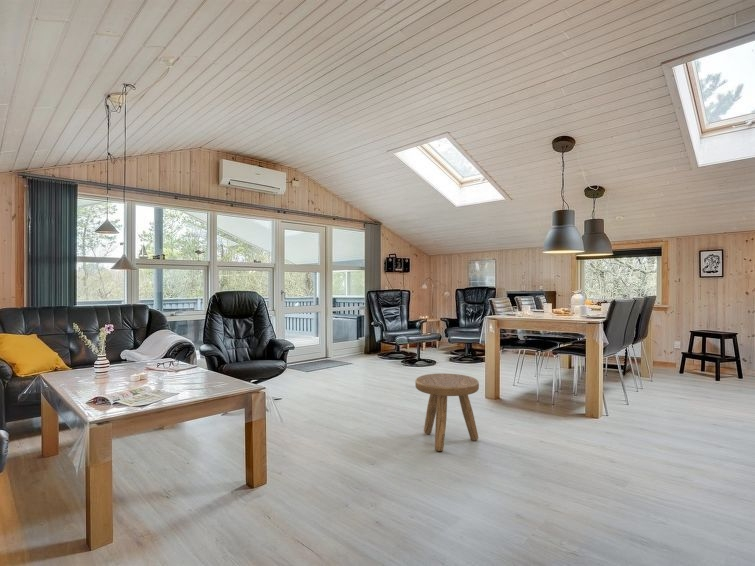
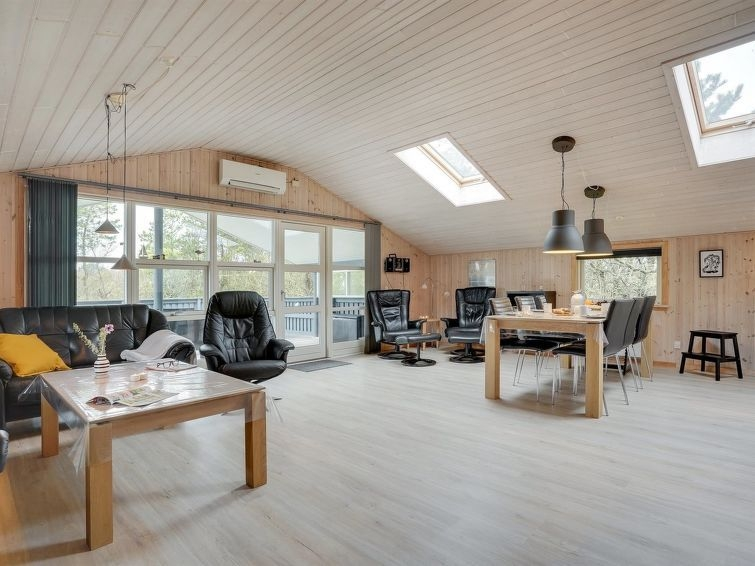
- stool (446, 410)
